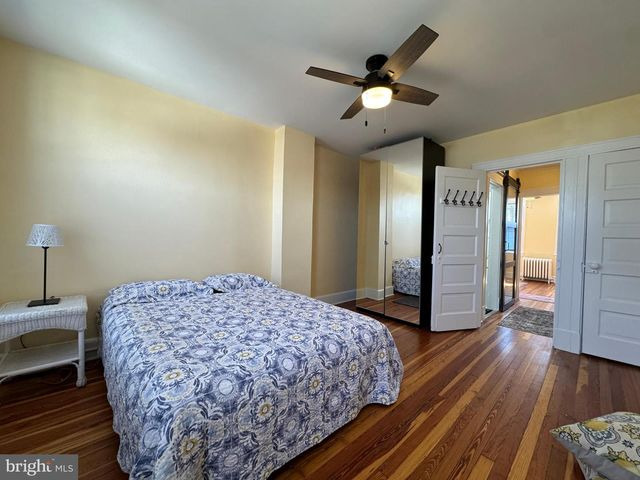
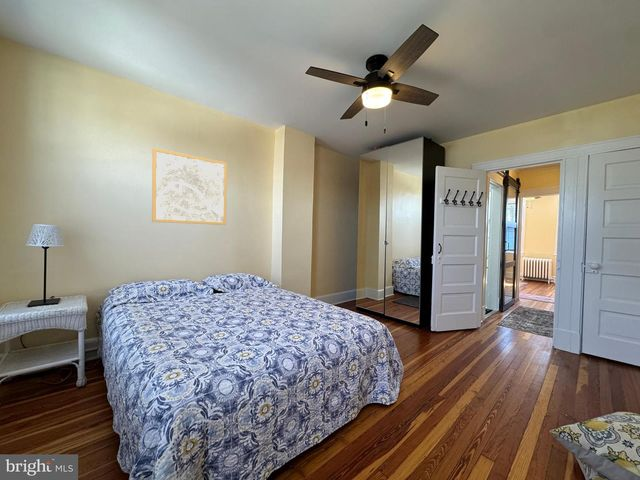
+ wall art (192, 189)
